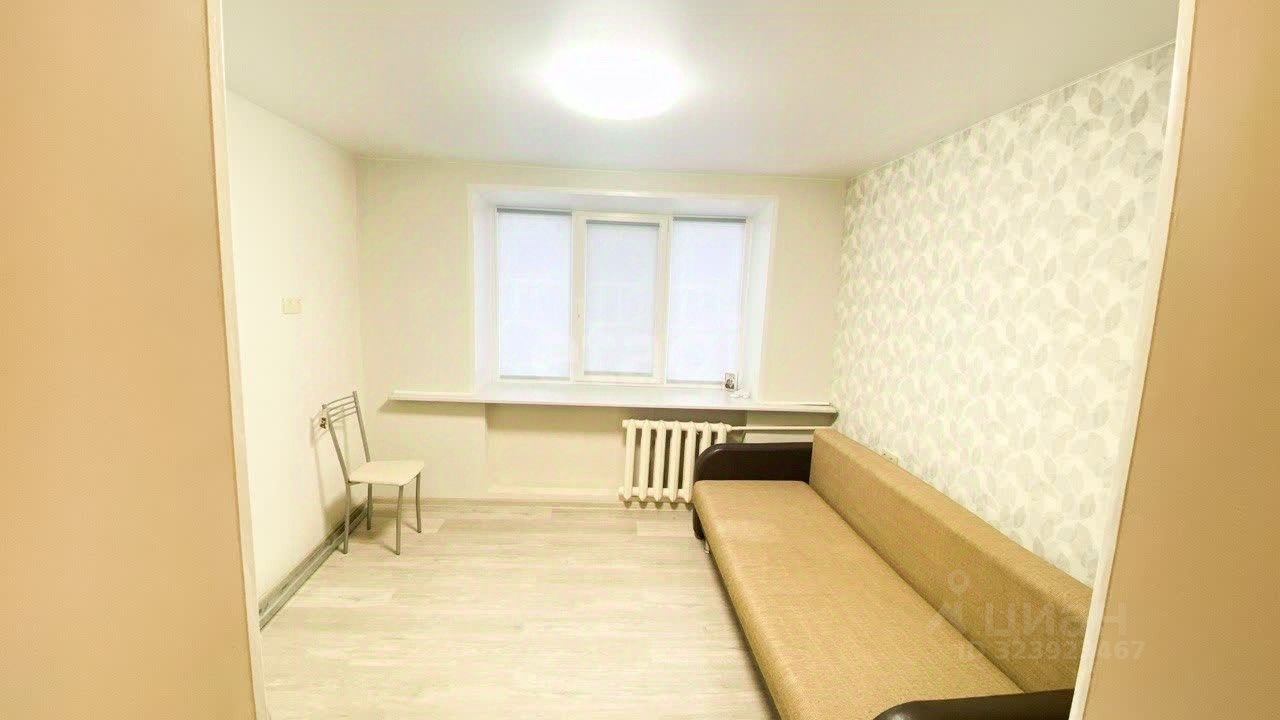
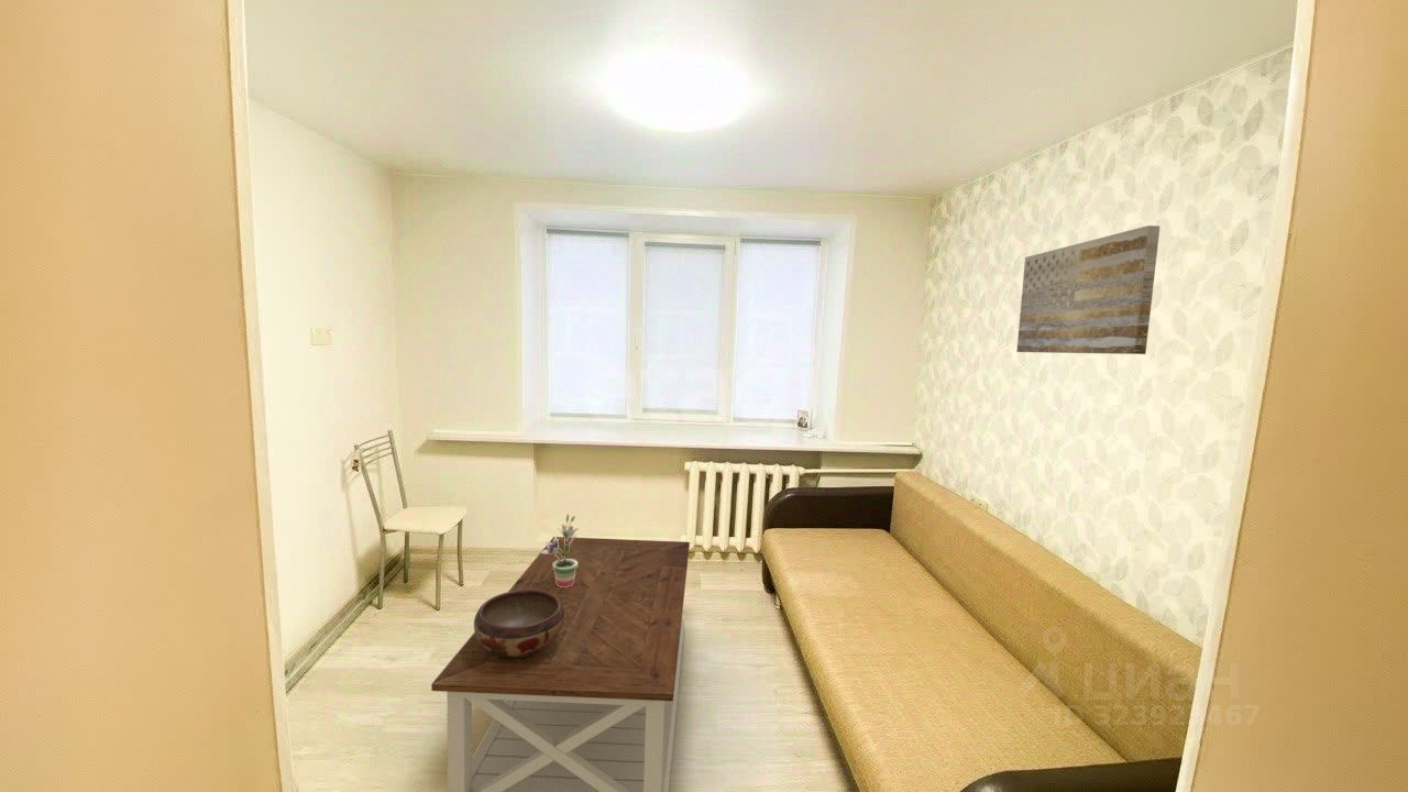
+ wall art (1077, 298)
+ potted plant (559, 548)
+ decorative bowl (519, 625)
+ coffee table (595, 650)
